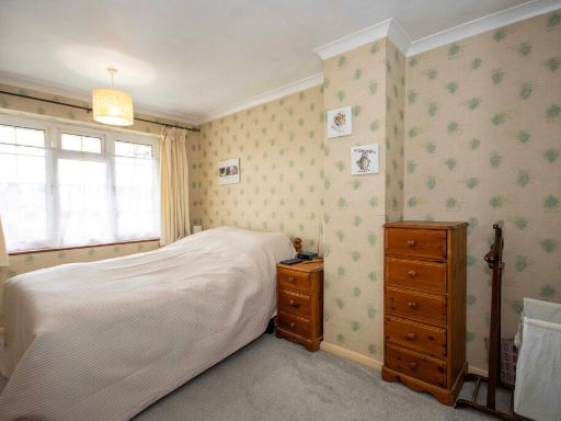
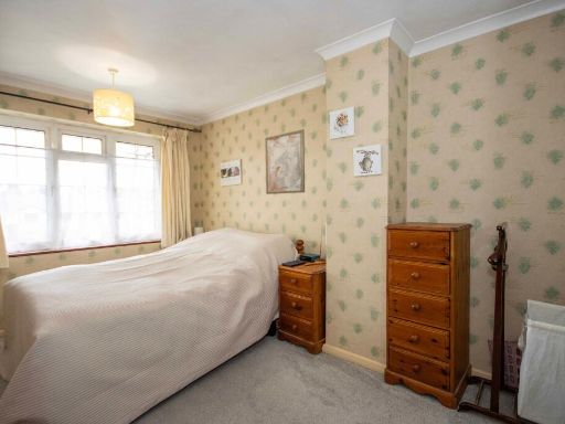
+ wall art (284, 163)
